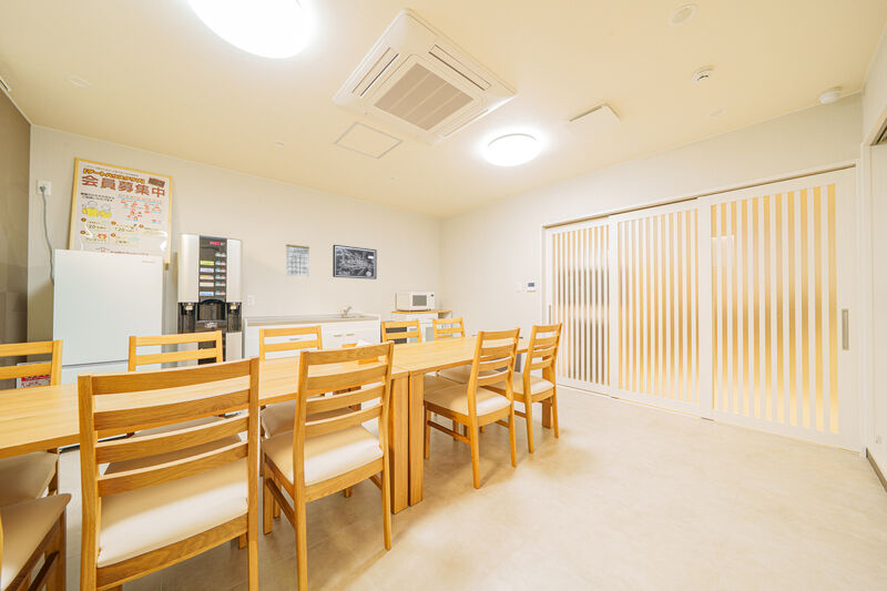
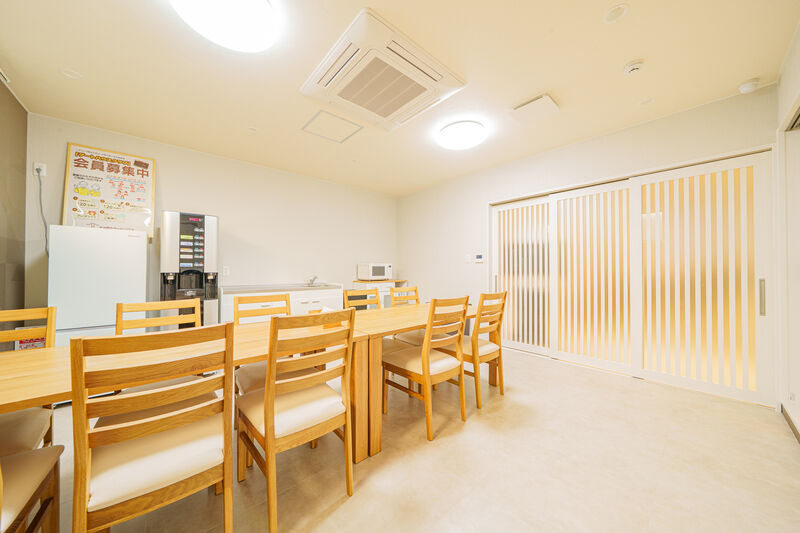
- wall art (355, 263)
- calendar (297, 257)
